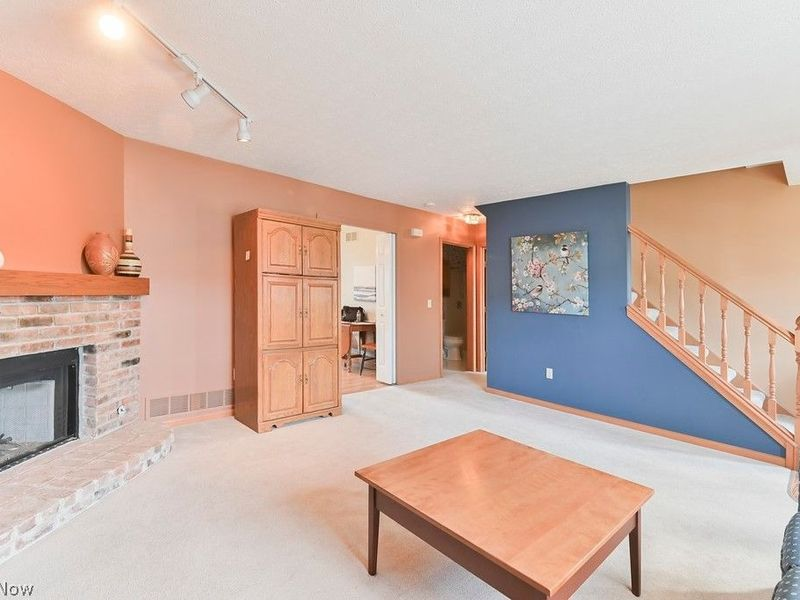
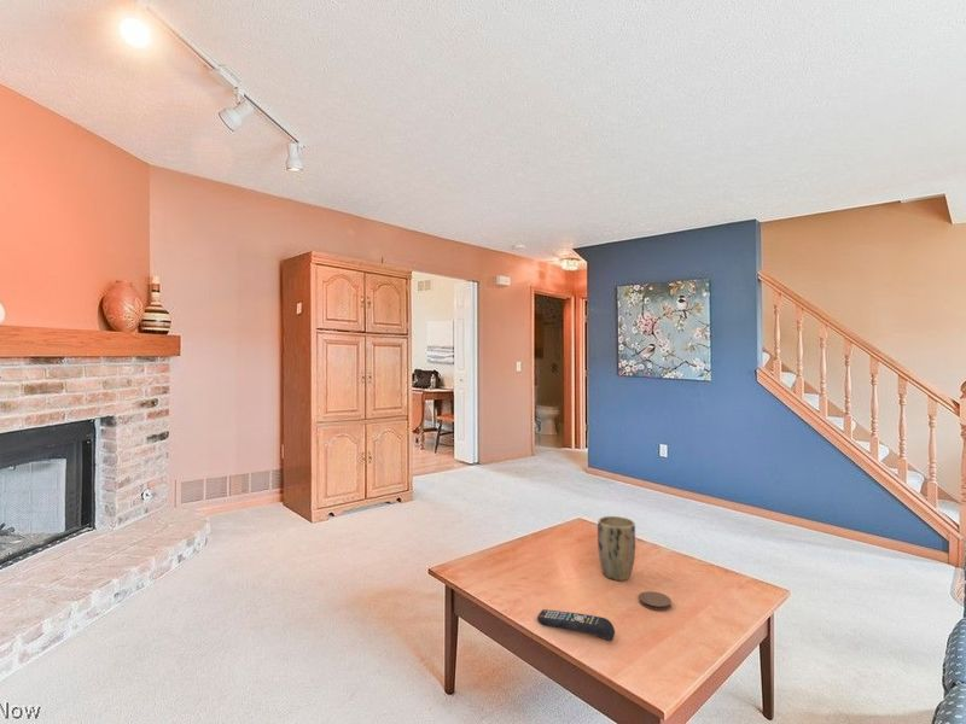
+ coaster (654, 600)
+ remote control (575, 621)
+ plant pot (616, 548)
